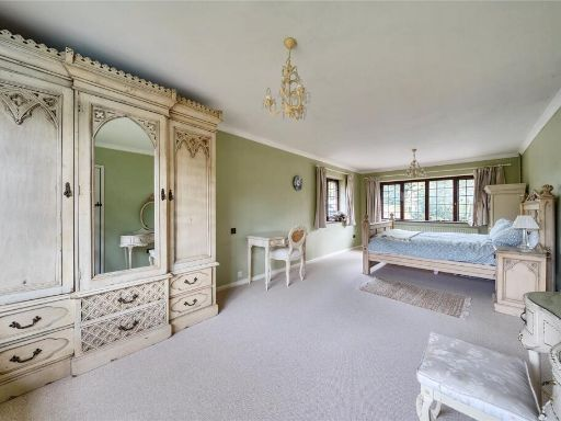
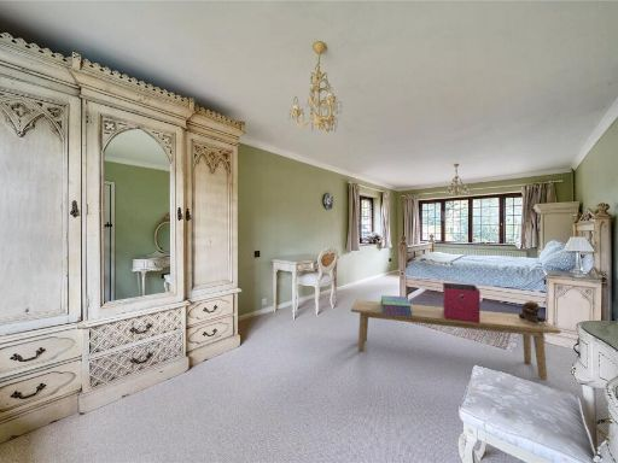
+ stuffed animal (534, 311)
+ stack of books (395, 304)
+ storage bin (460, 300)
+ bench (439, 324)
